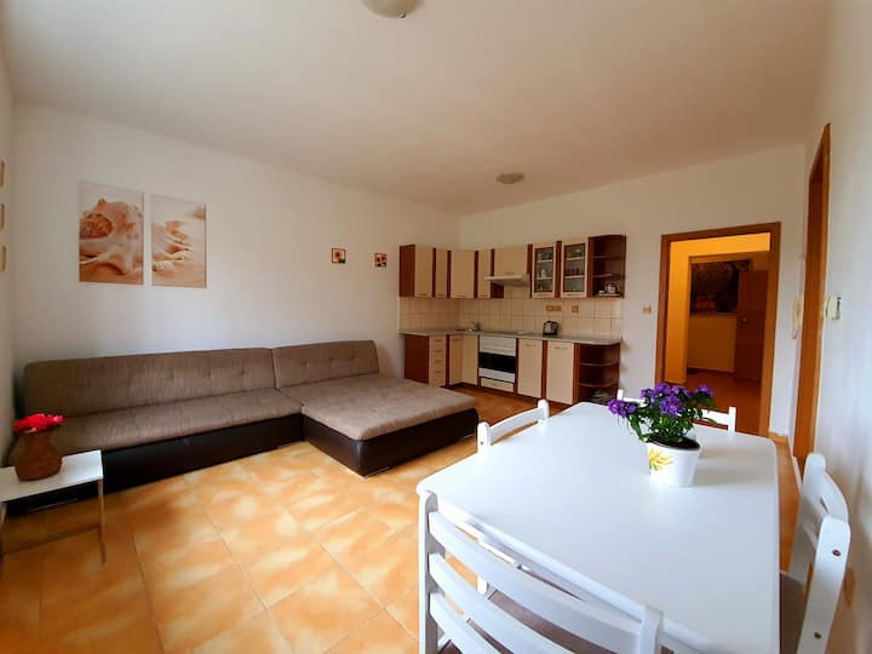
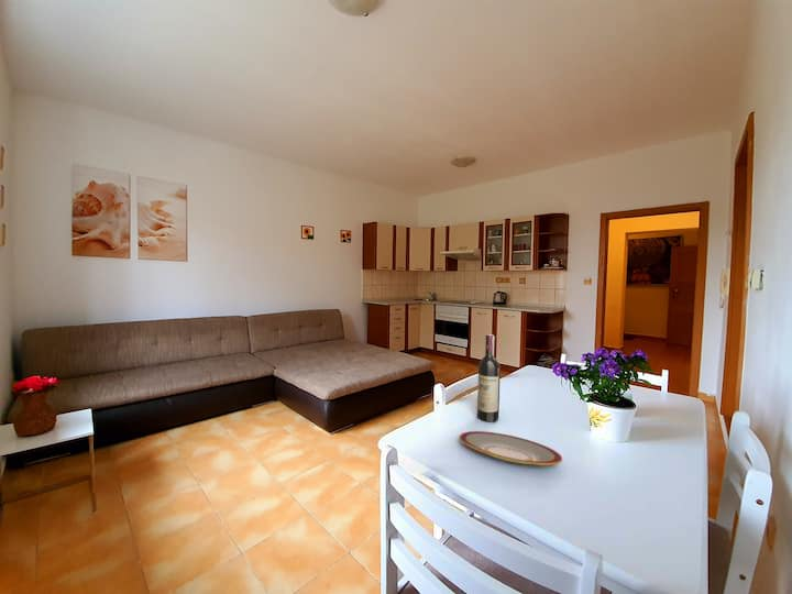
+ plate (507, 450)
+ wine bottle (488, 376)
